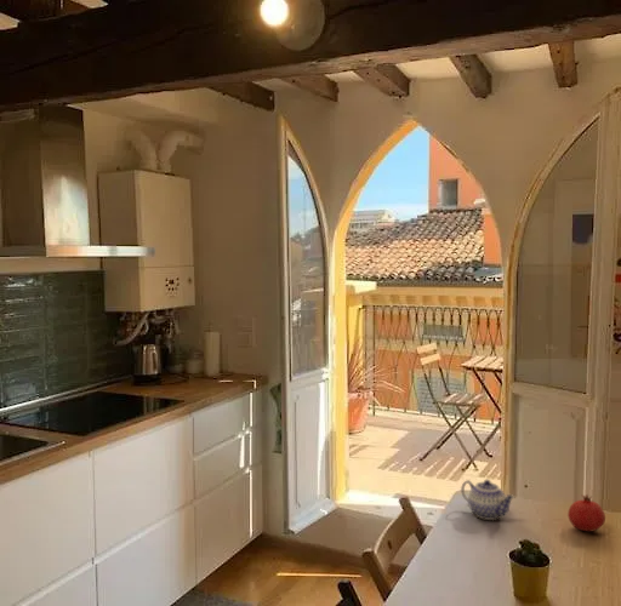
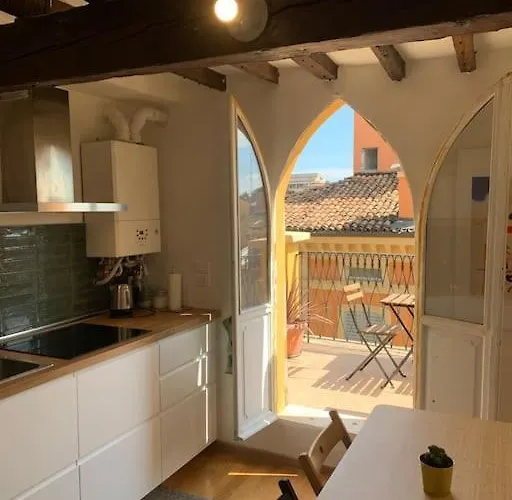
- fruit (586, 511)
- teapot (486, 497)
